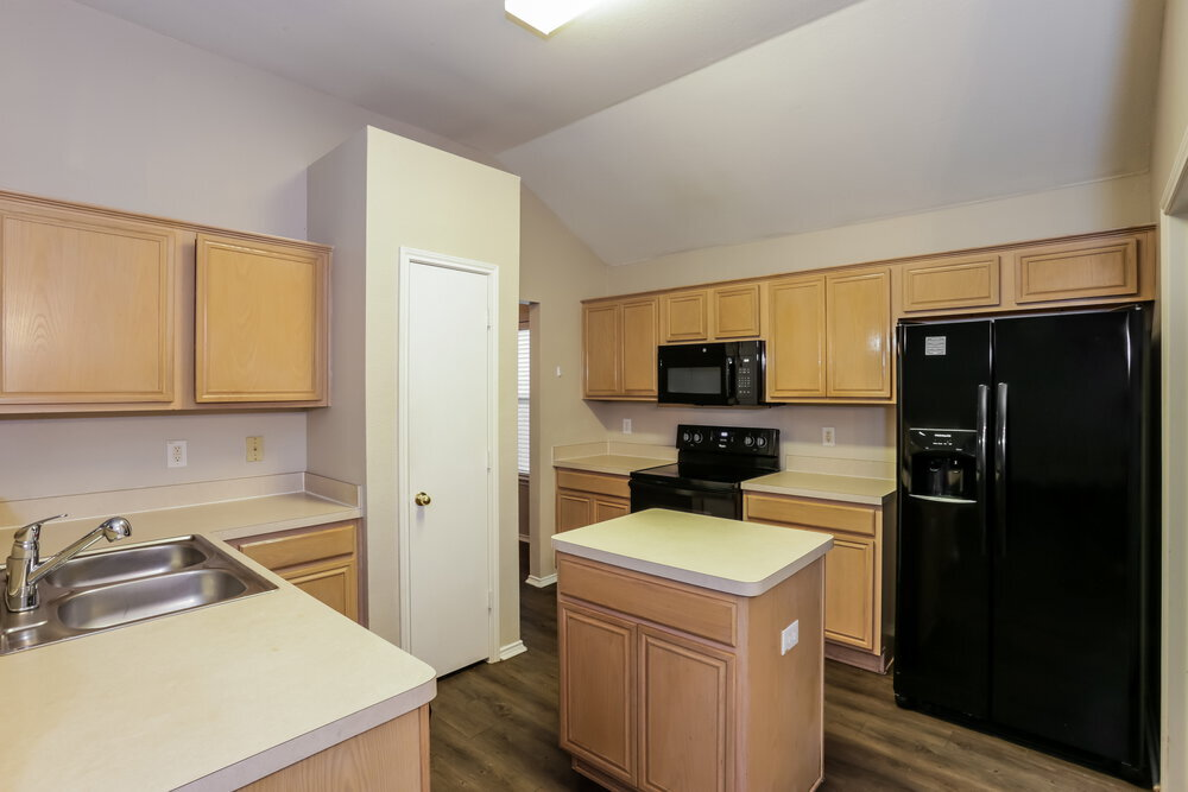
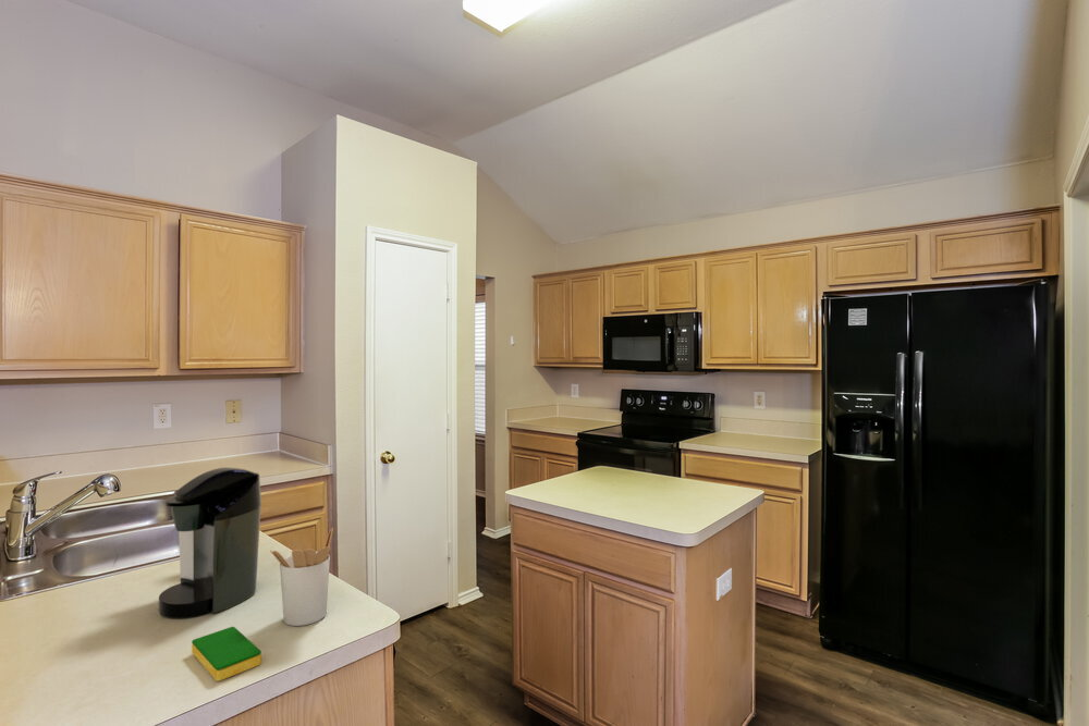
+ utensil holder (307, 578)
+ coffee maker (206, 528)
+ dish sponge (225, 651)
